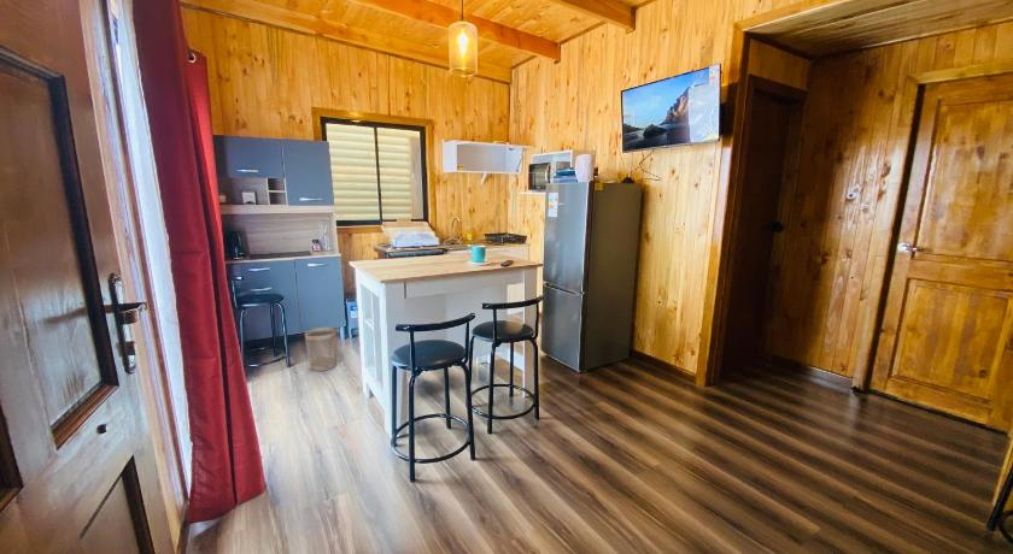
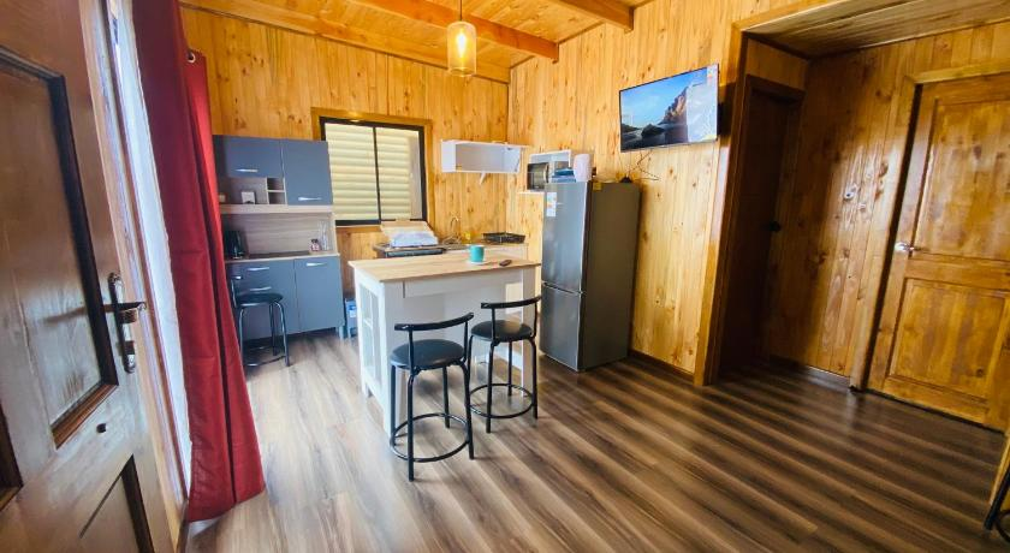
- wastebasket (322, 348)
